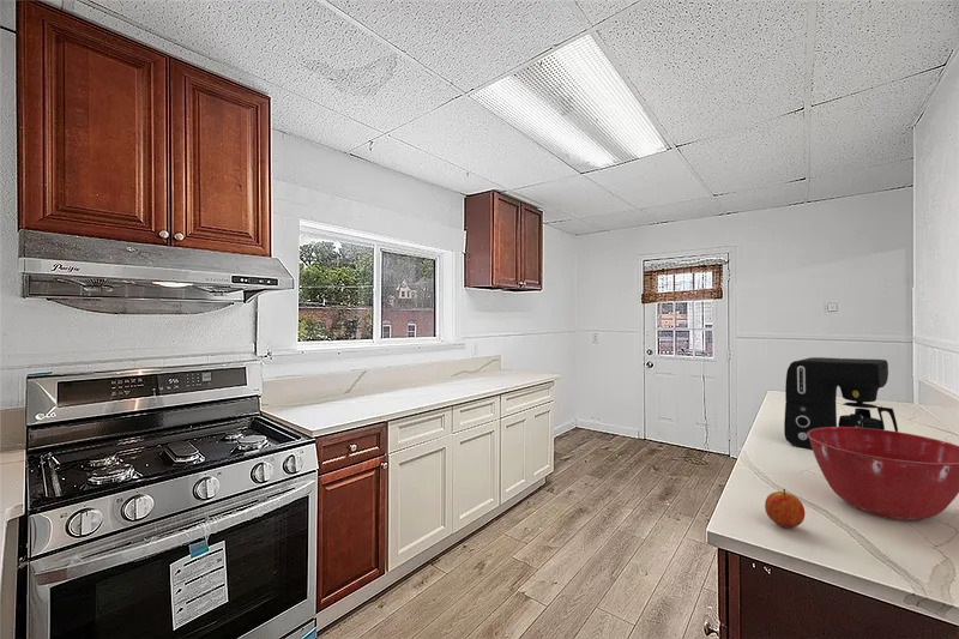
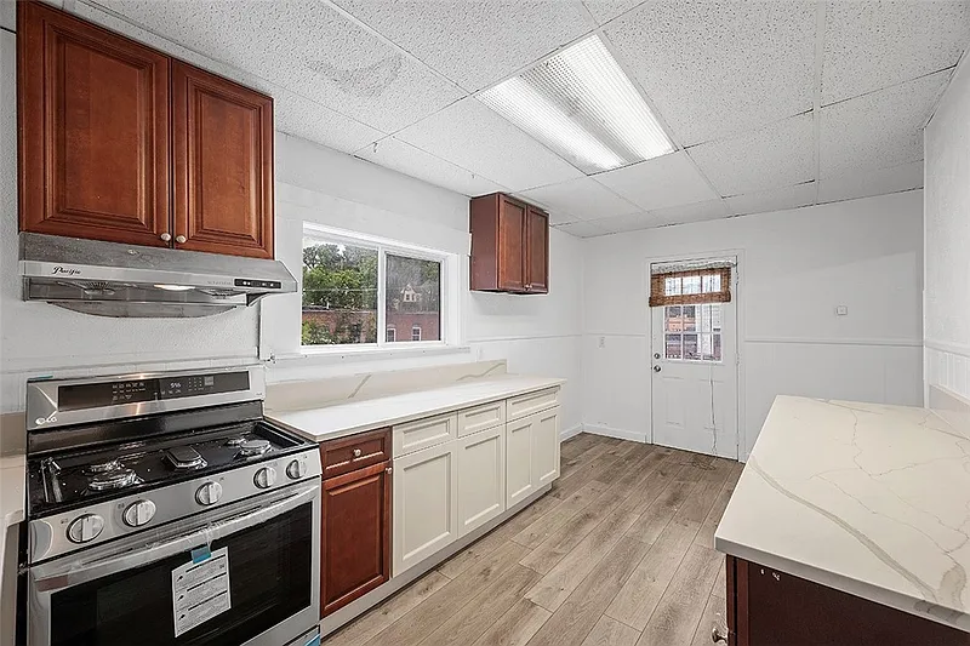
- mixing bowl (883, 475)
- fruit (784, 506)
- coffee maker (843, 404)
